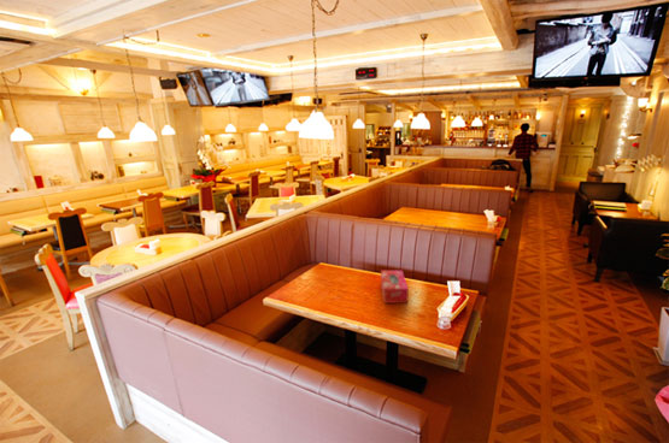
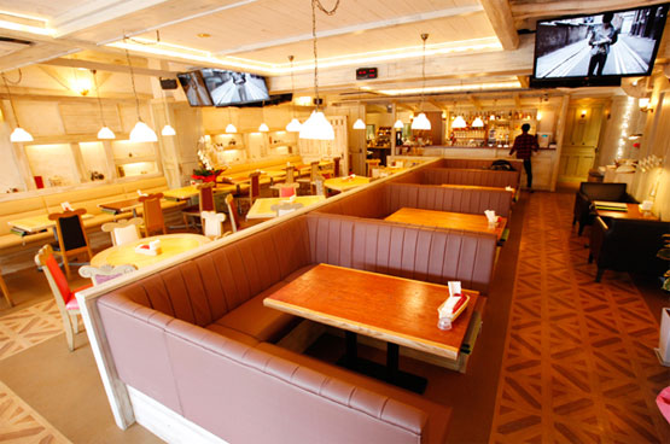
- tissue box (393, 285)
